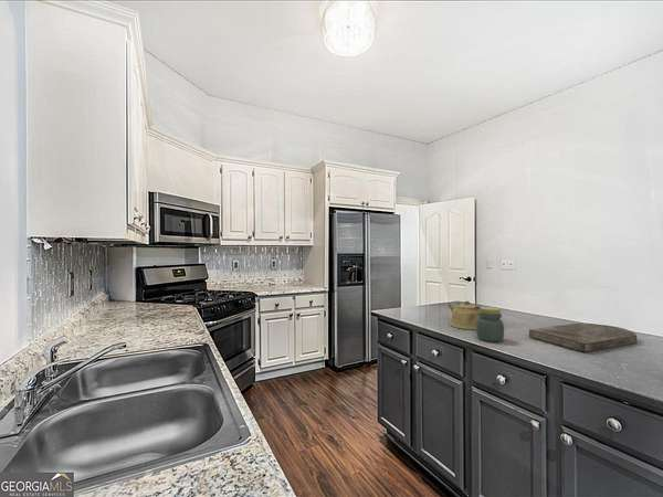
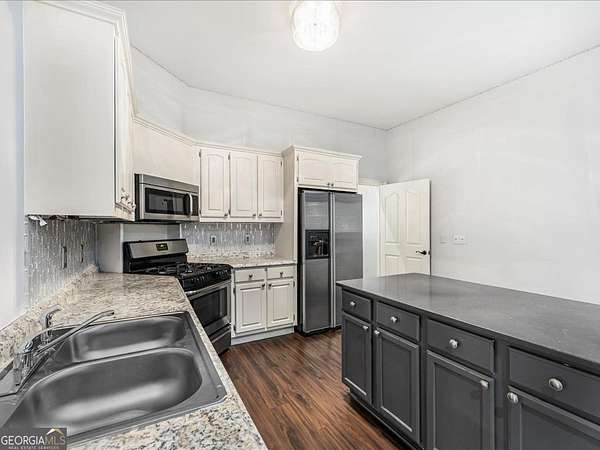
- kettle (464, 313)
- cutting board (587, 335)
- jar (490, 324)
